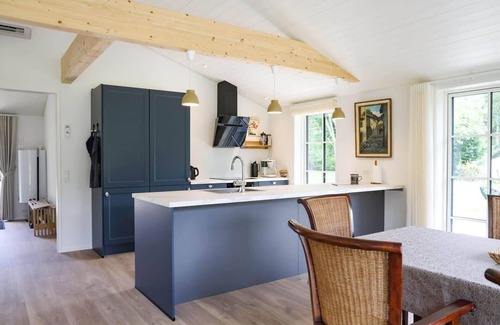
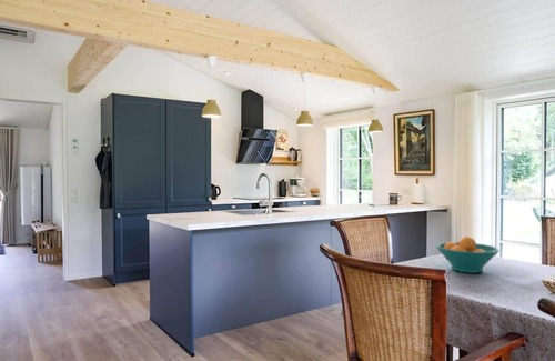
+ fruit bowl (466, 253)
